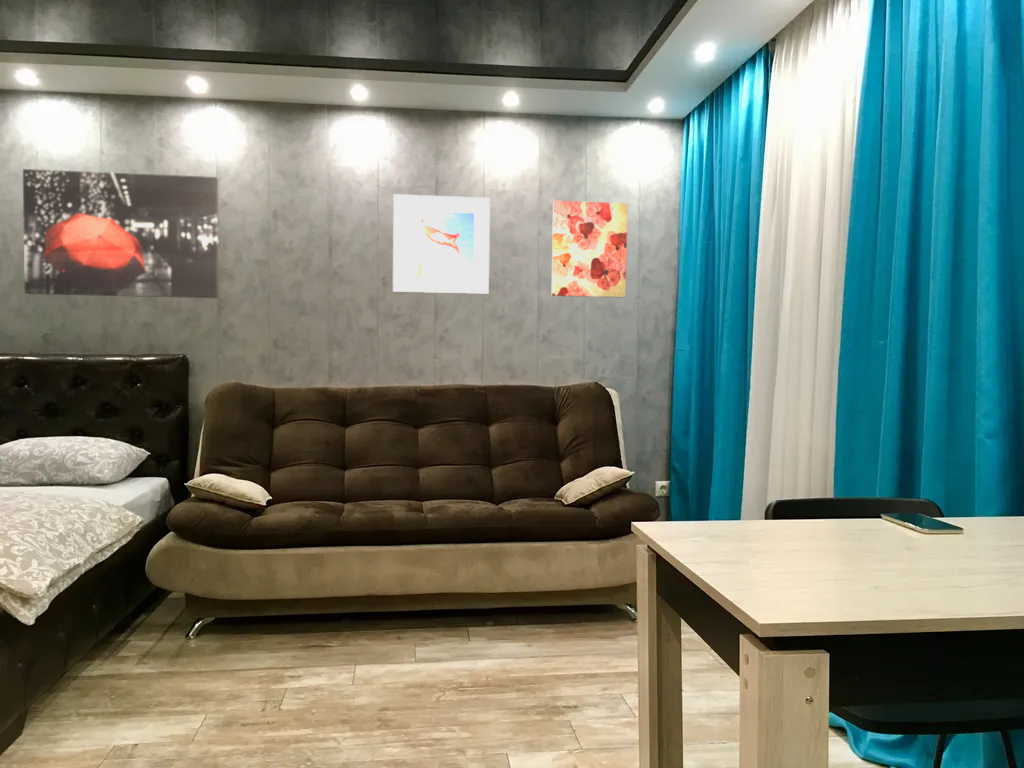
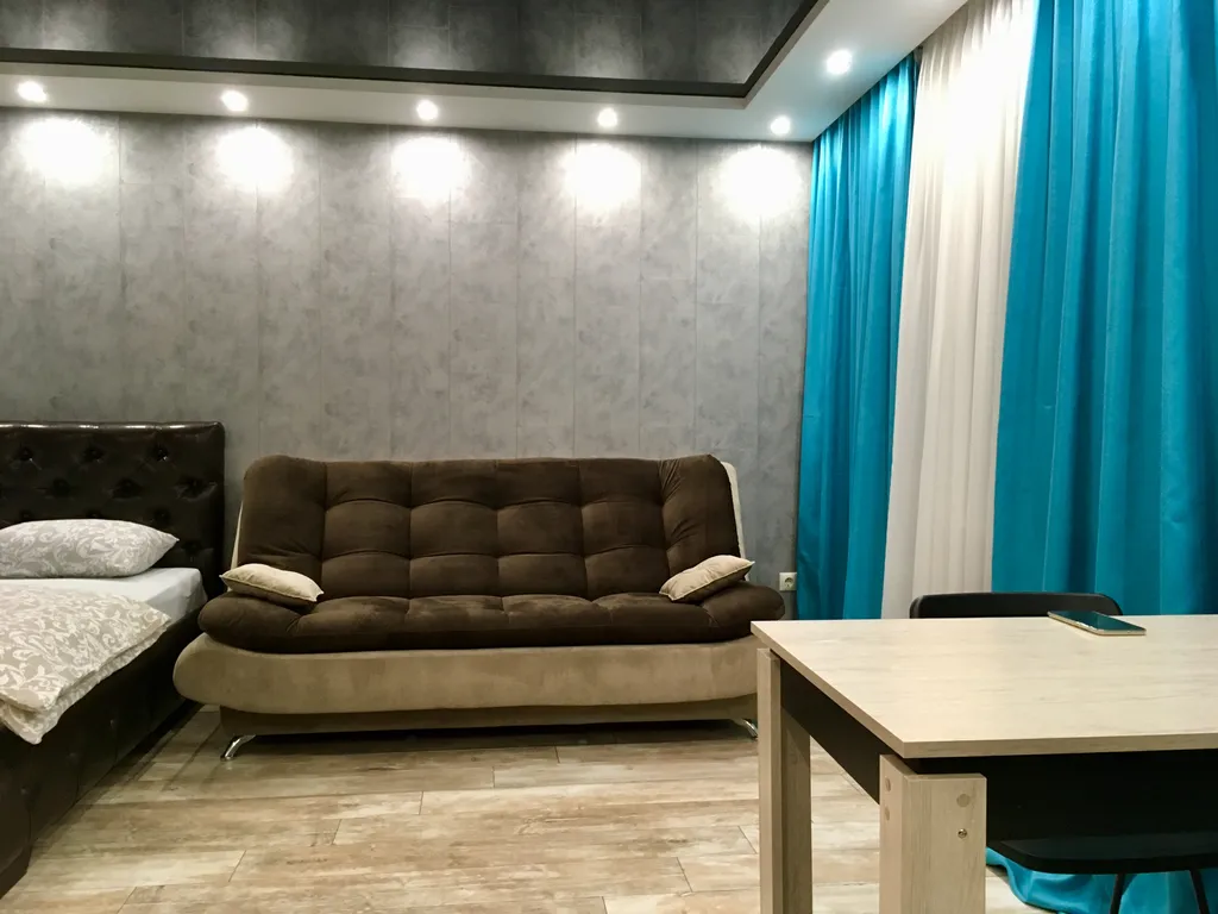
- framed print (441, 244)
- wall art (122, 235)
- wall art (589, 249)
